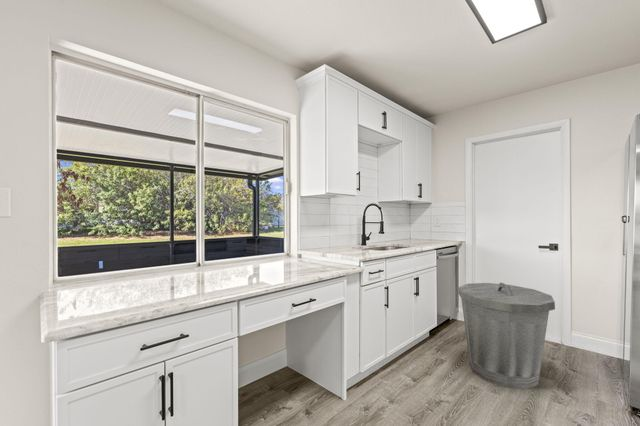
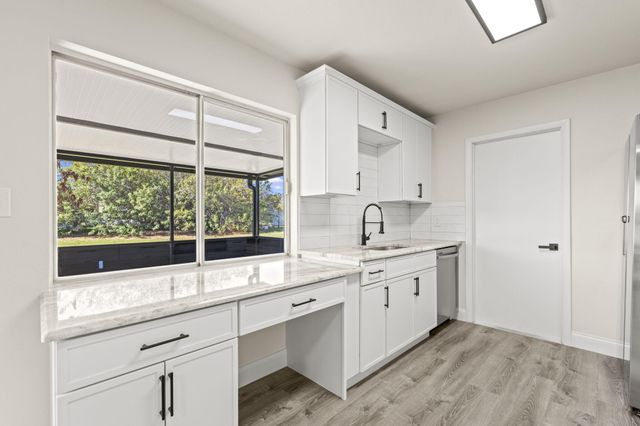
- trash can (502, 327)
